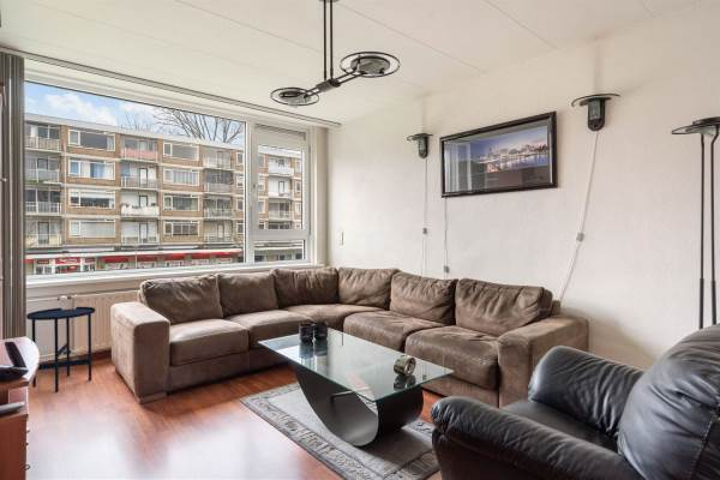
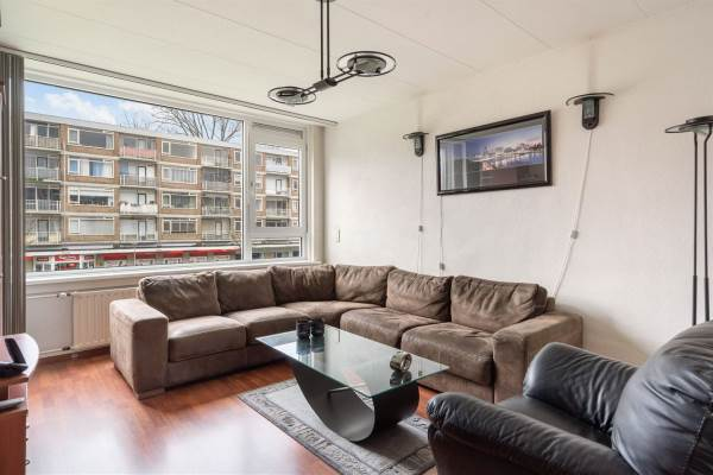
- side table (62, 347)
